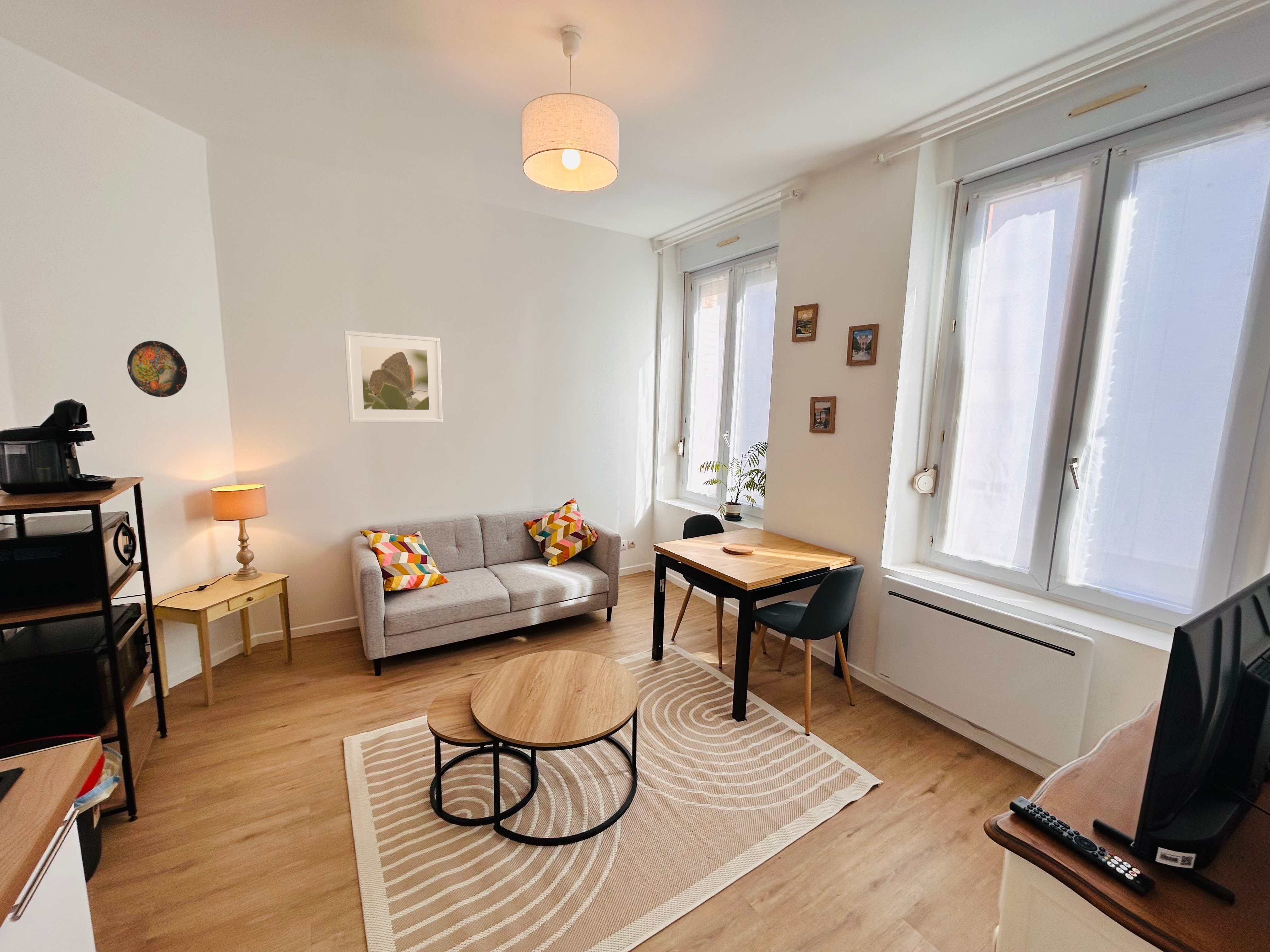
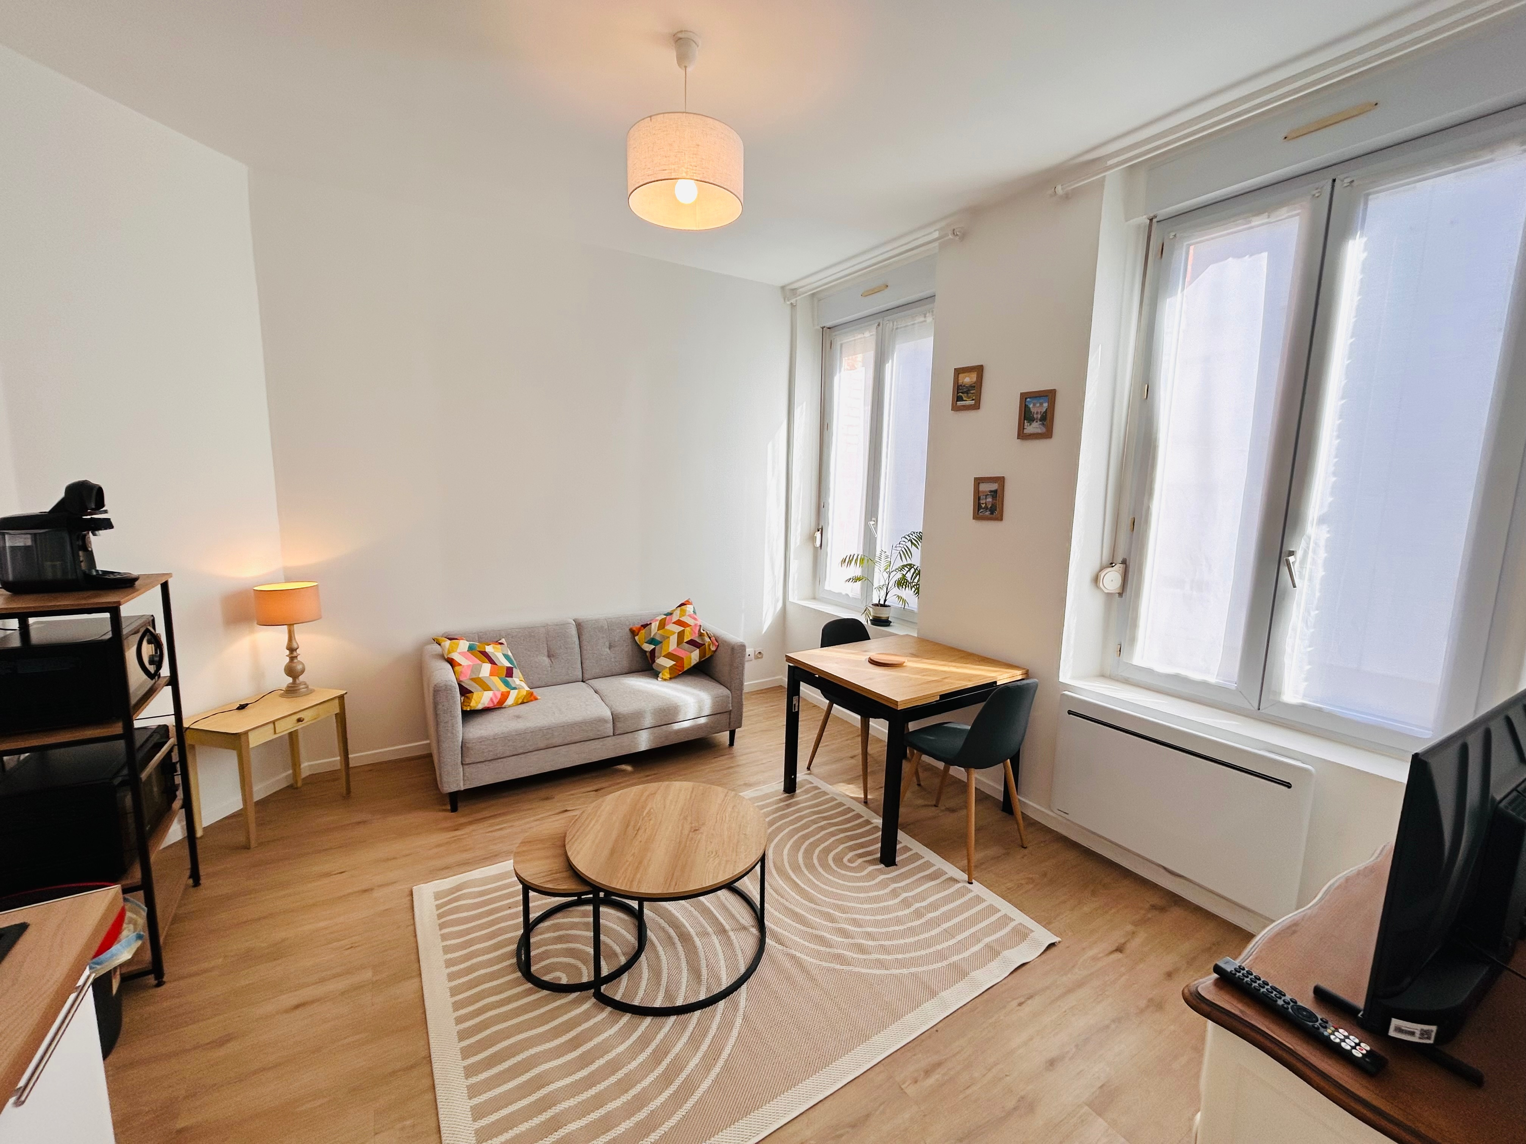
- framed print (396, 379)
- decorative plate (157, 369)
